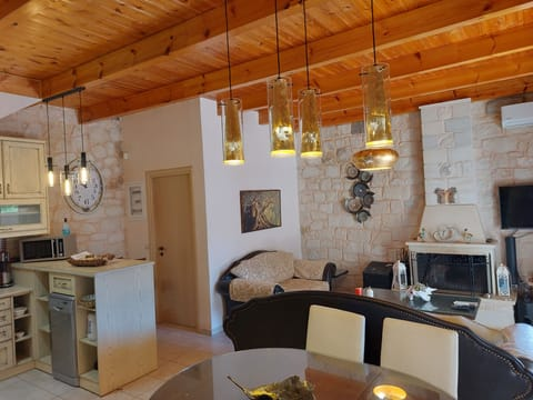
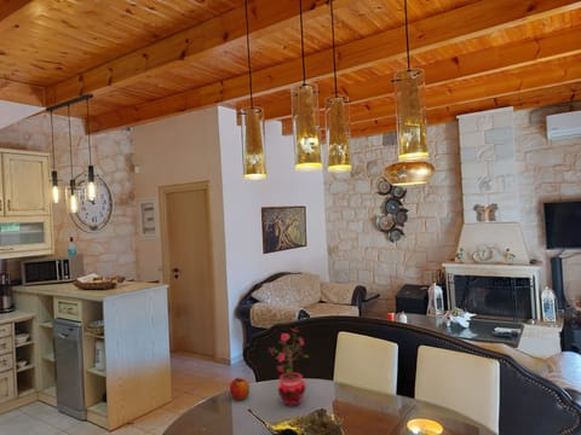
+ potted plant (290, 366)
+ apple (240, 388)
